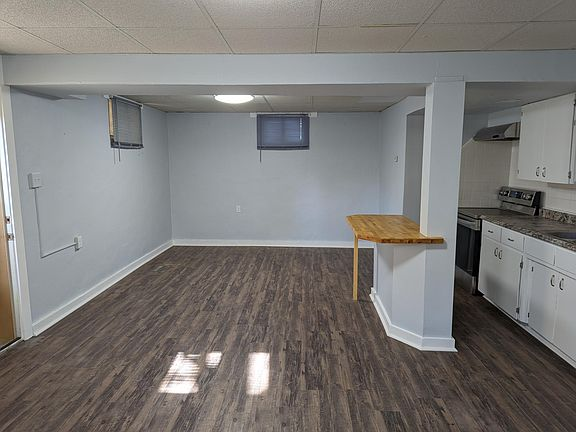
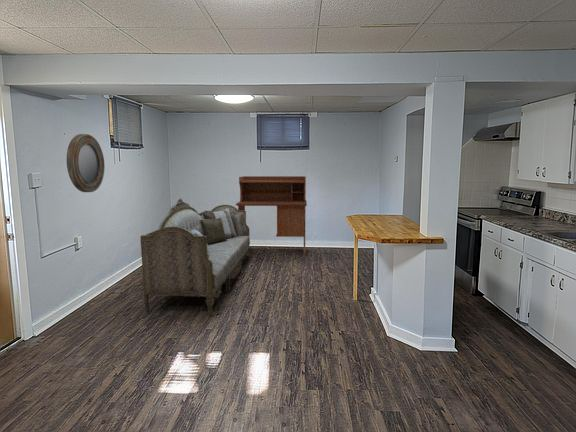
+ desk (277, 214)
+ home mirror (87, 163)
+ sofa (208, 240)
